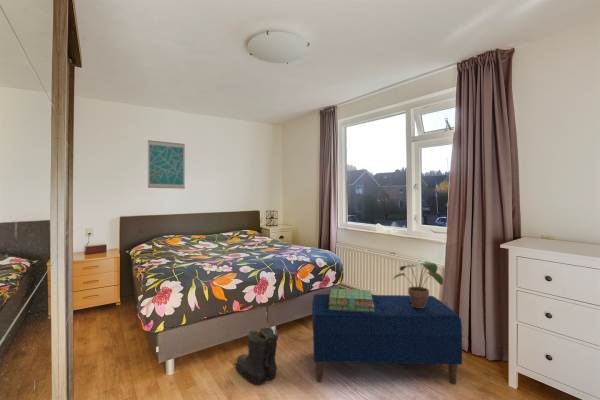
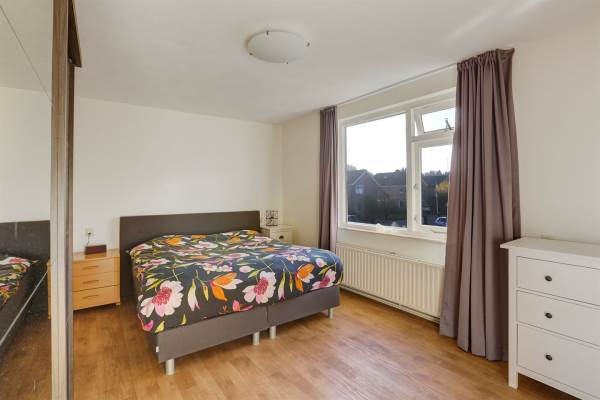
- boots (257, 349)
- potted plant (419, 282)
- bench (379, 335)
- wall art (166, 165)
- stack of books (350, 298)
